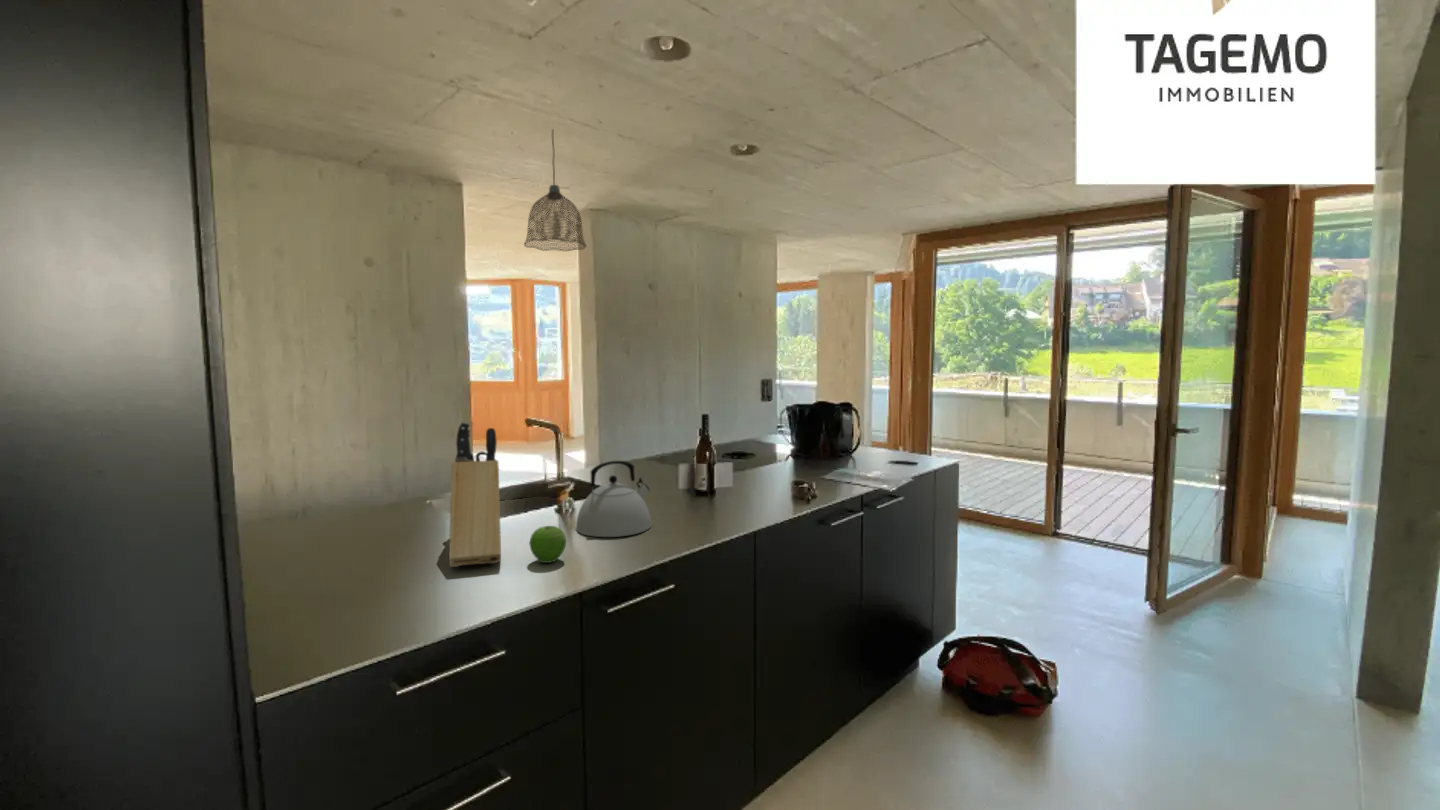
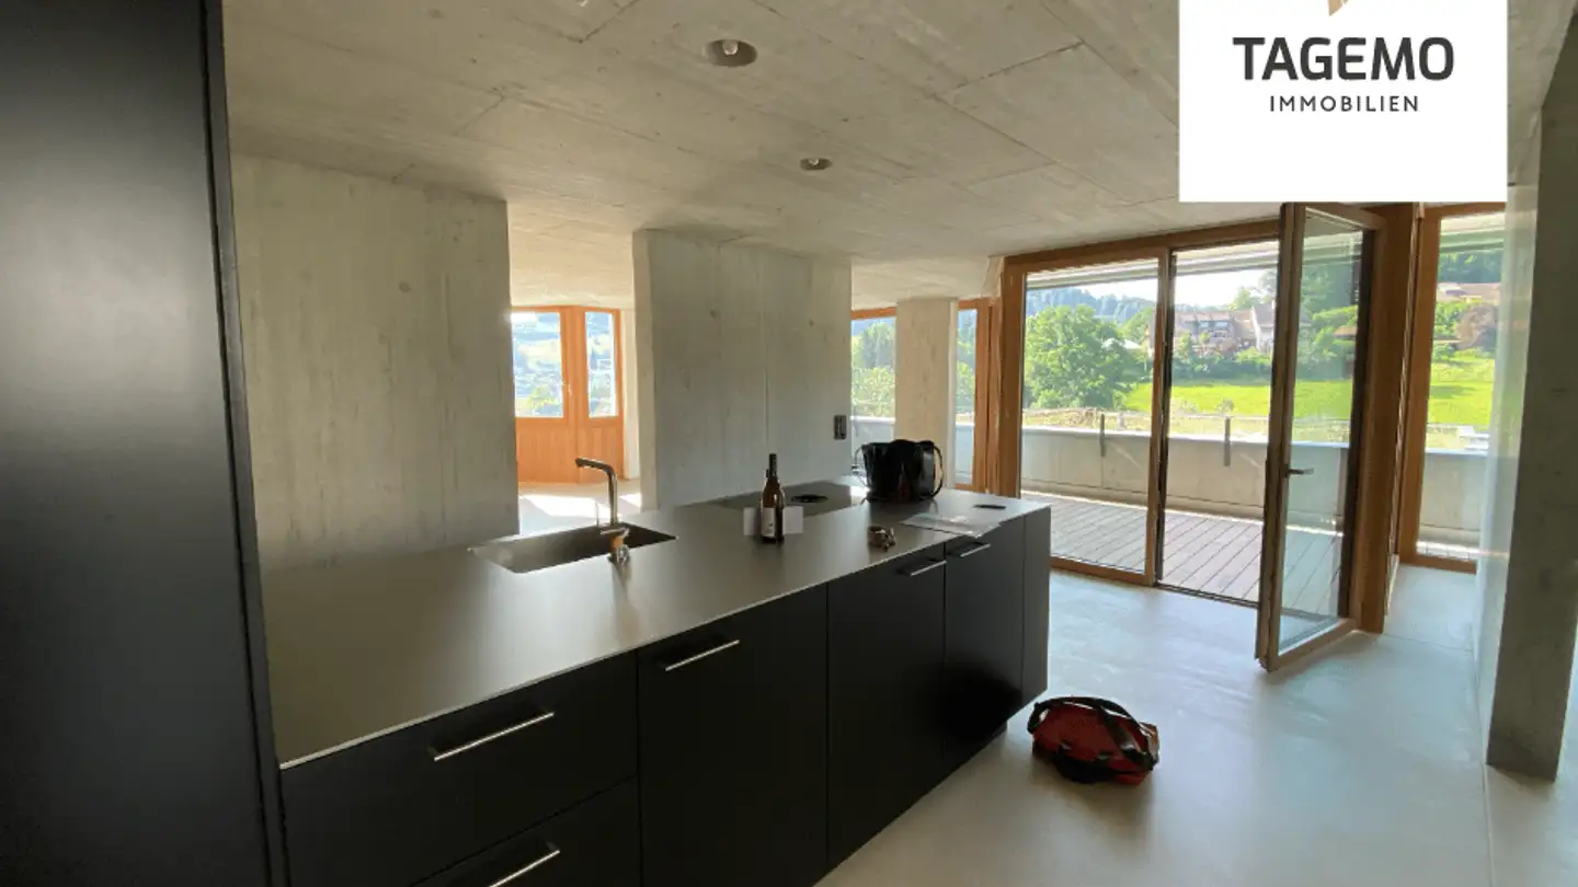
- kettle (614, 493)
- fruit (548, 544)
- pendant lamp (554, 188)
- knife block (475, 487)
